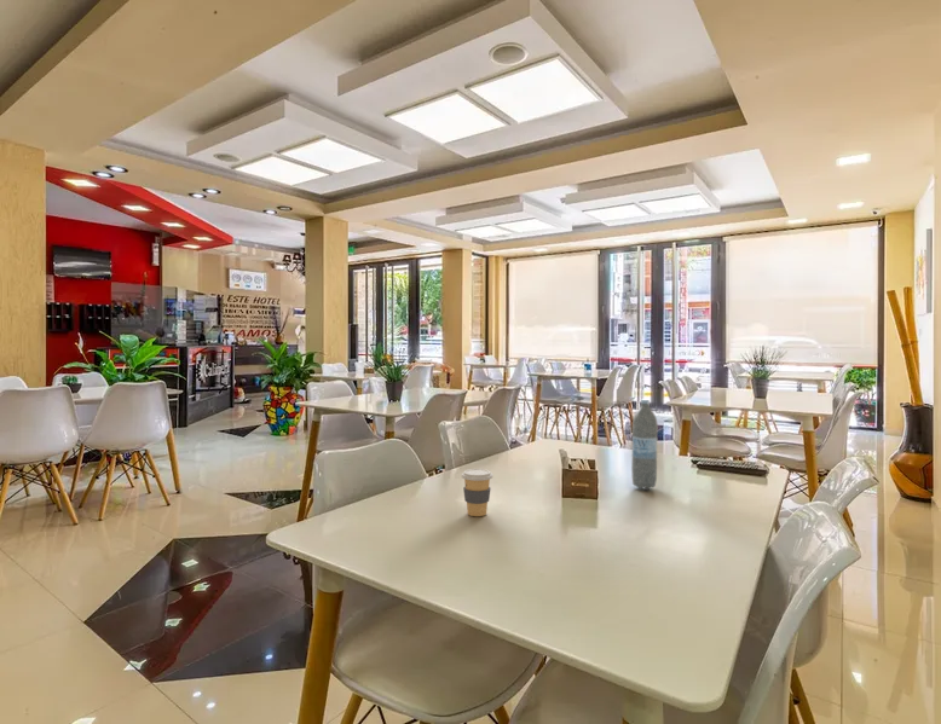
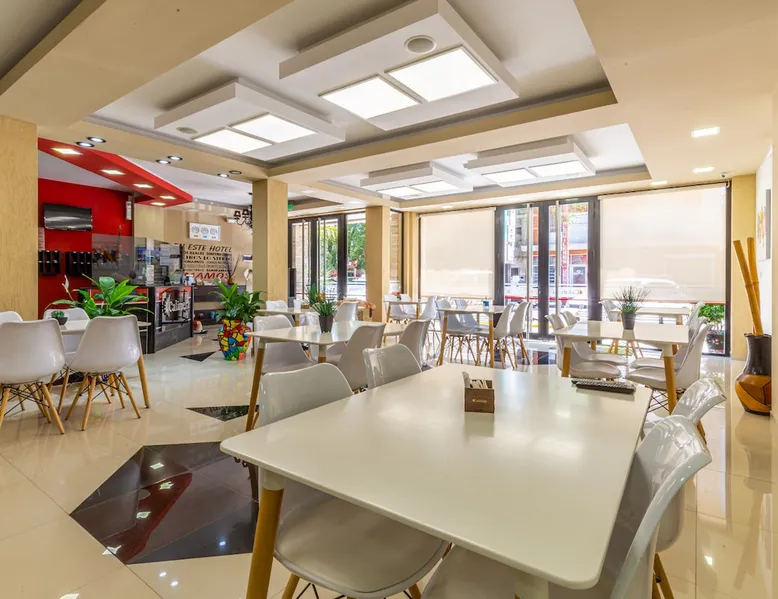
- coffee cup (477, 492)
- water bottle (643, 444)
